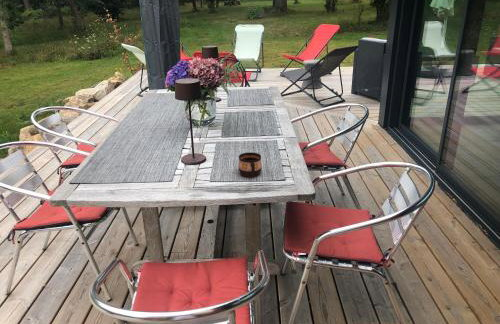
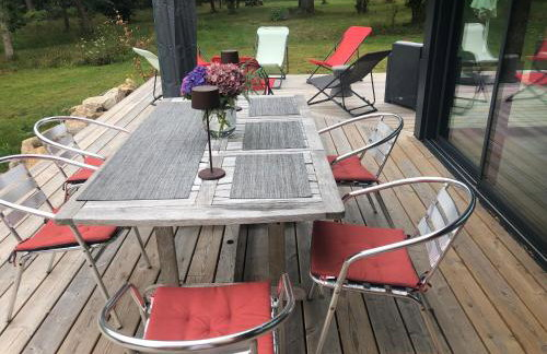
- cup (249, 165)
